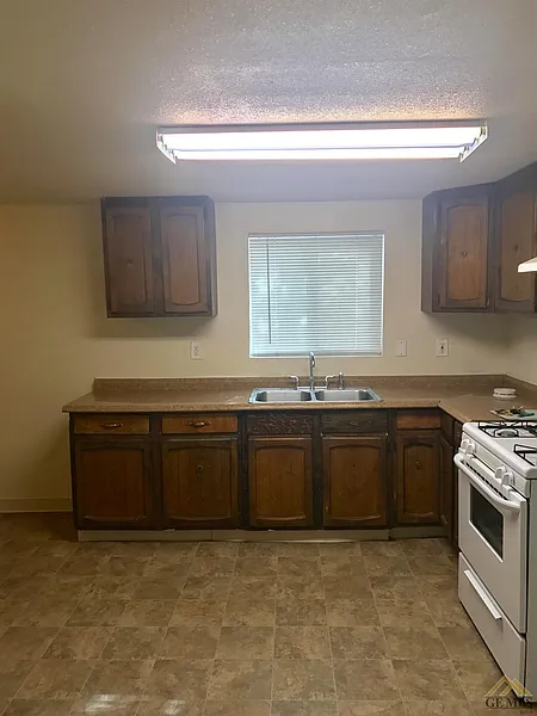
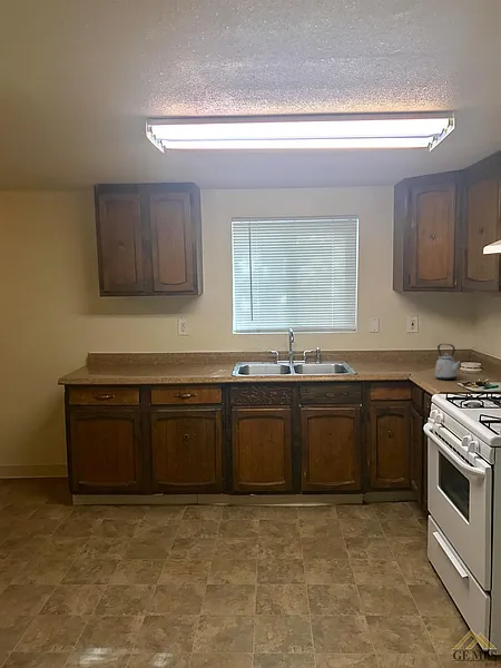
+ kettle (449, 362)
